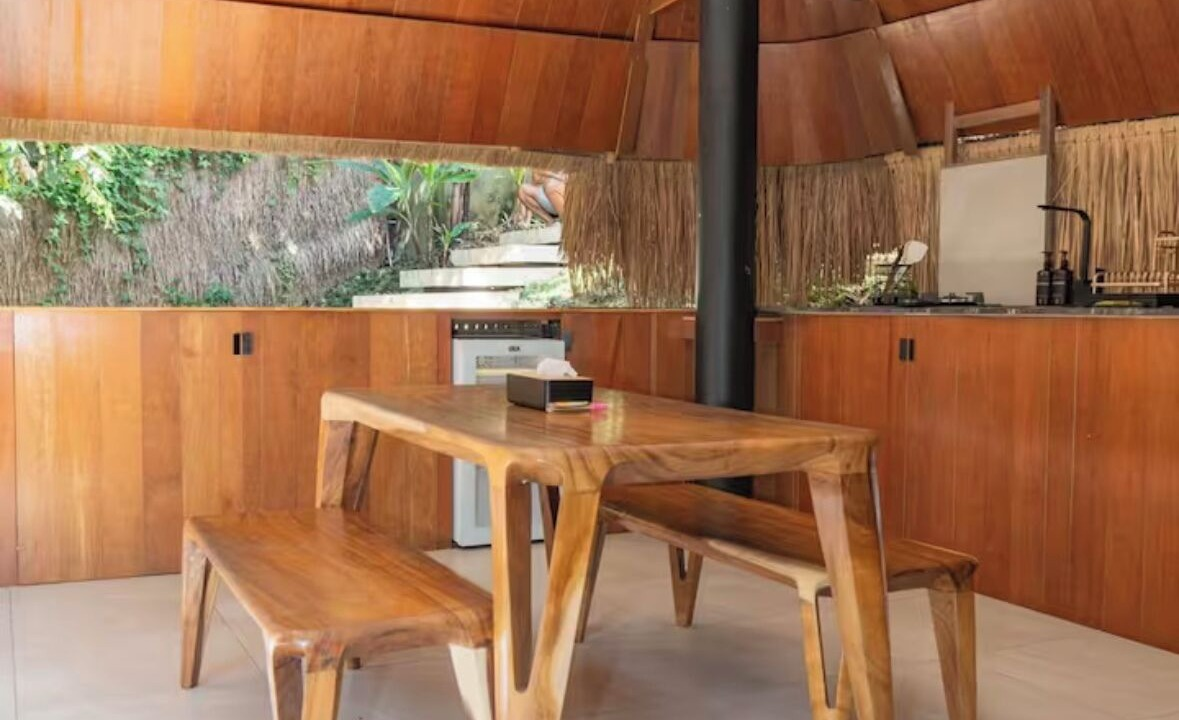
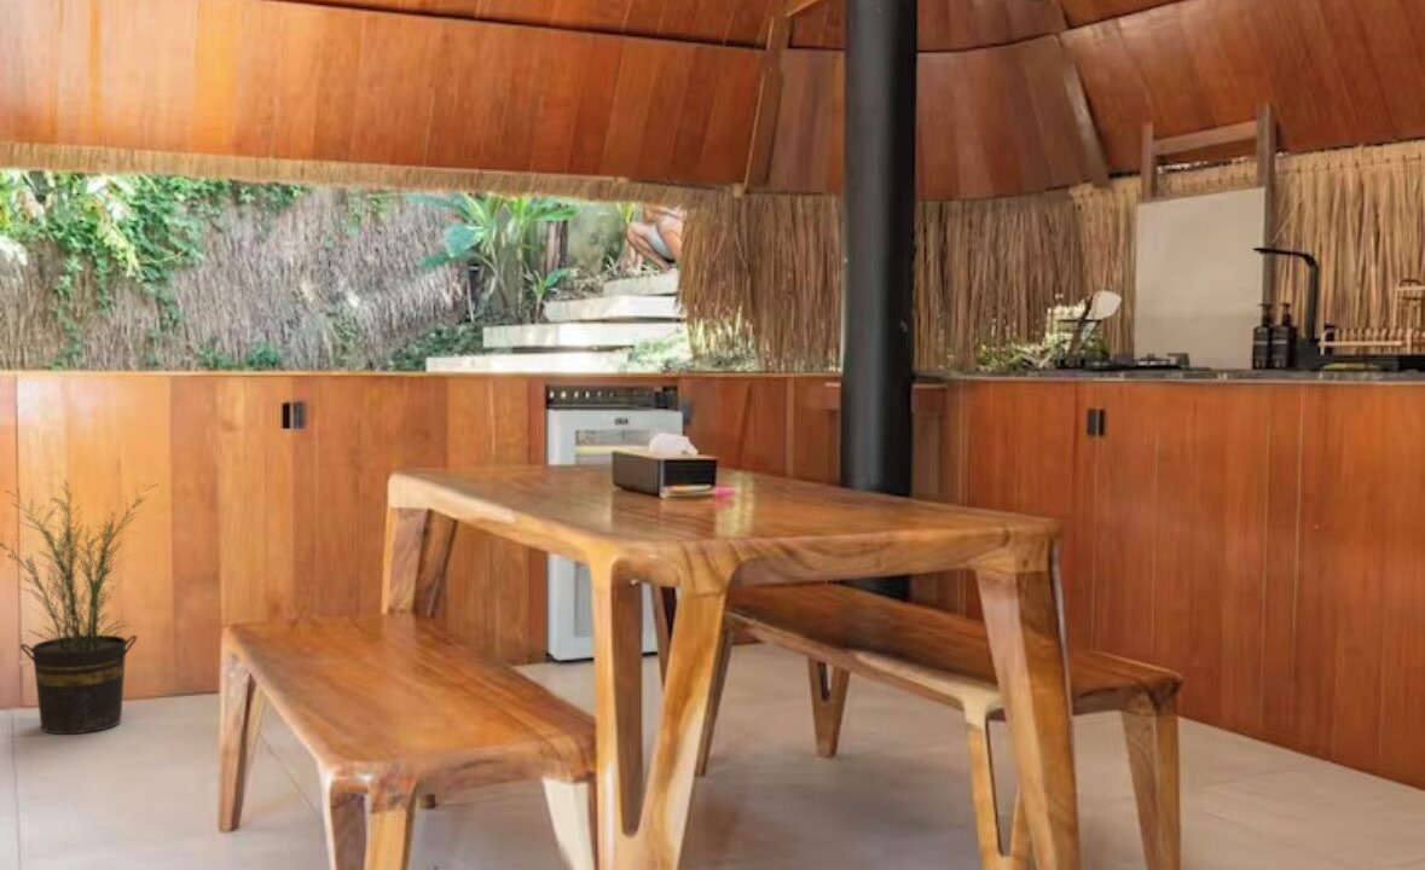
+ potted plant (74, 602)
